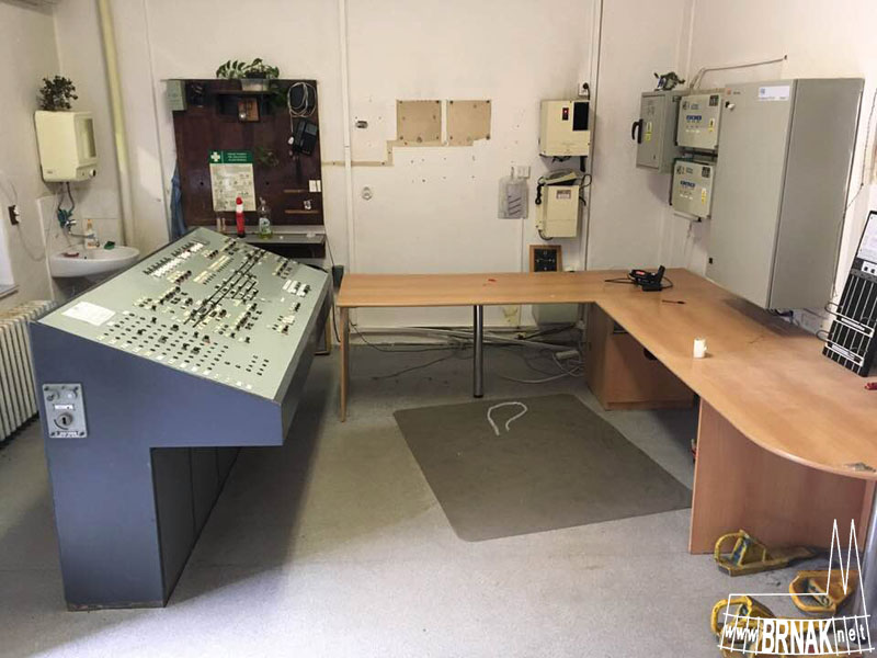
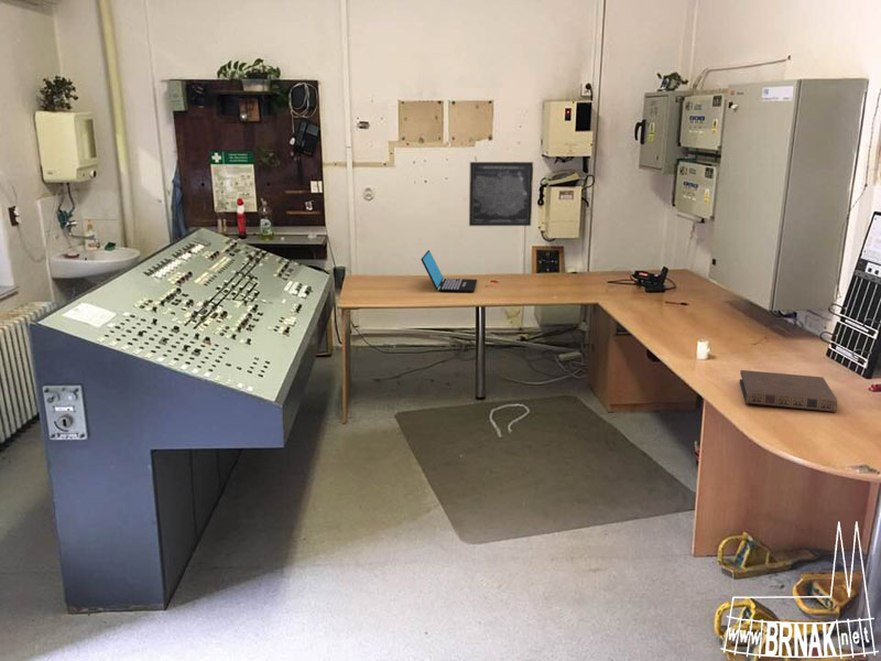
+ wall art (500, 194)
+ book (785, 390)
+ laptop (449, 279)
